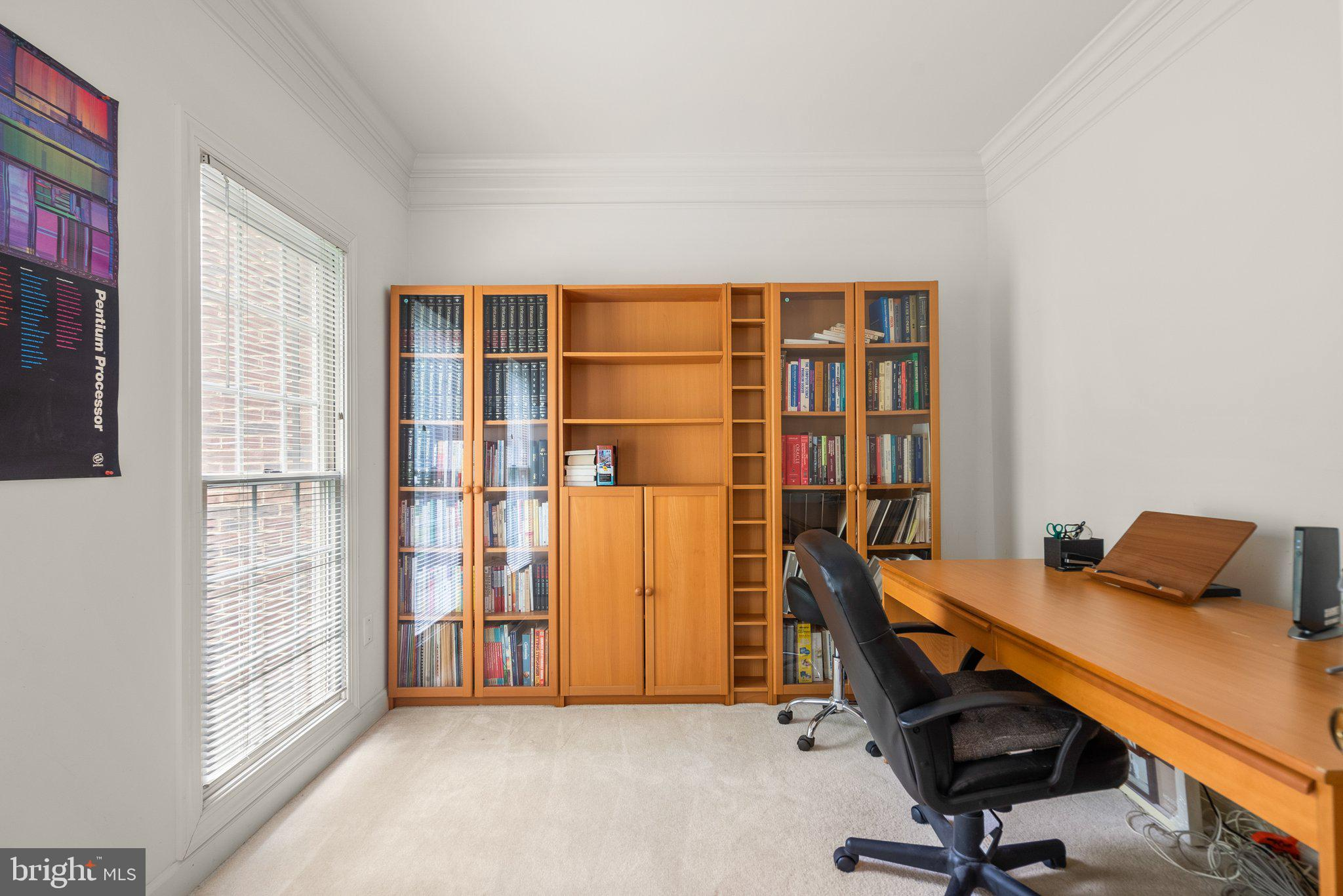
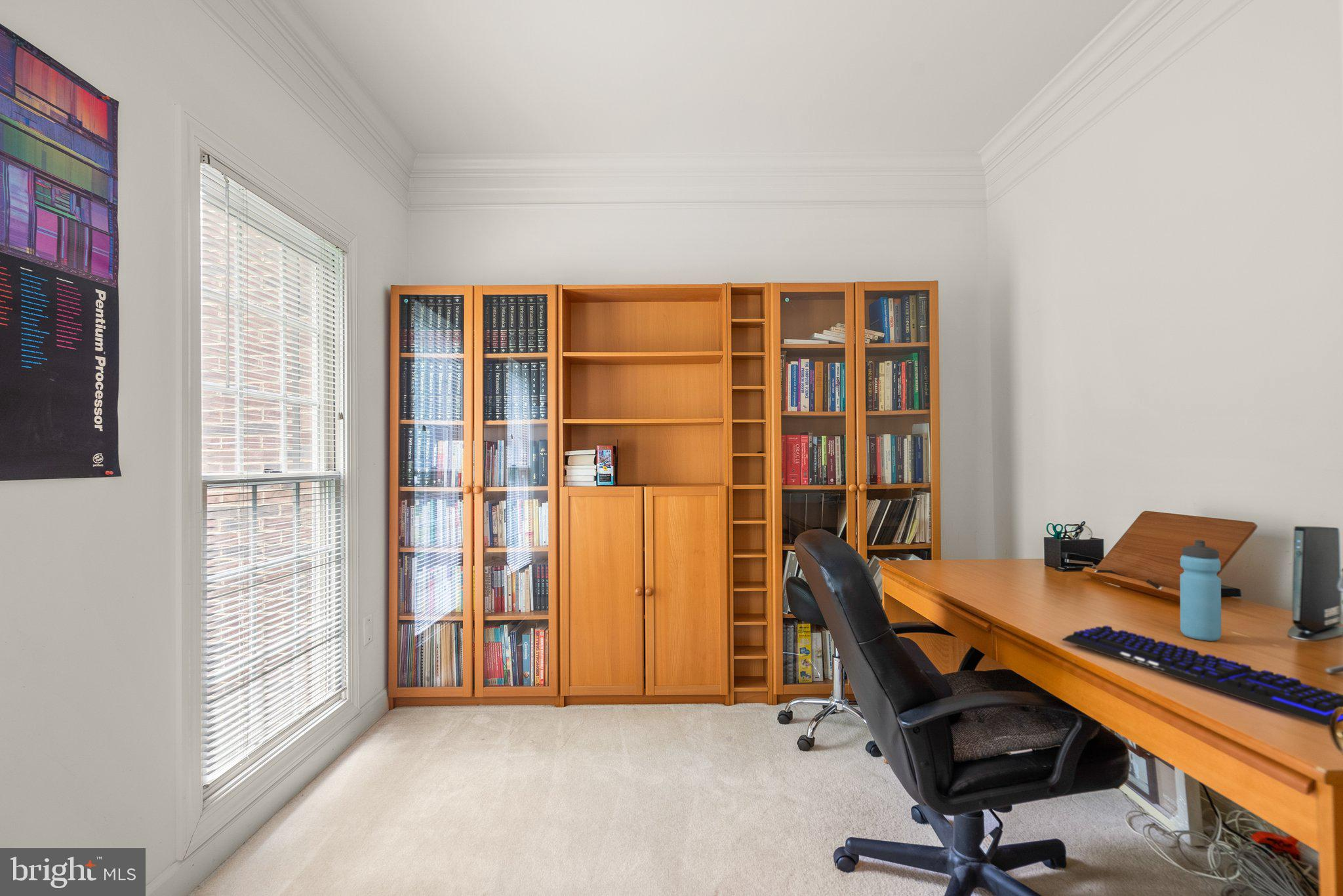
+ keyboard (1193, 666)
+ water bottle (1200, 588)
